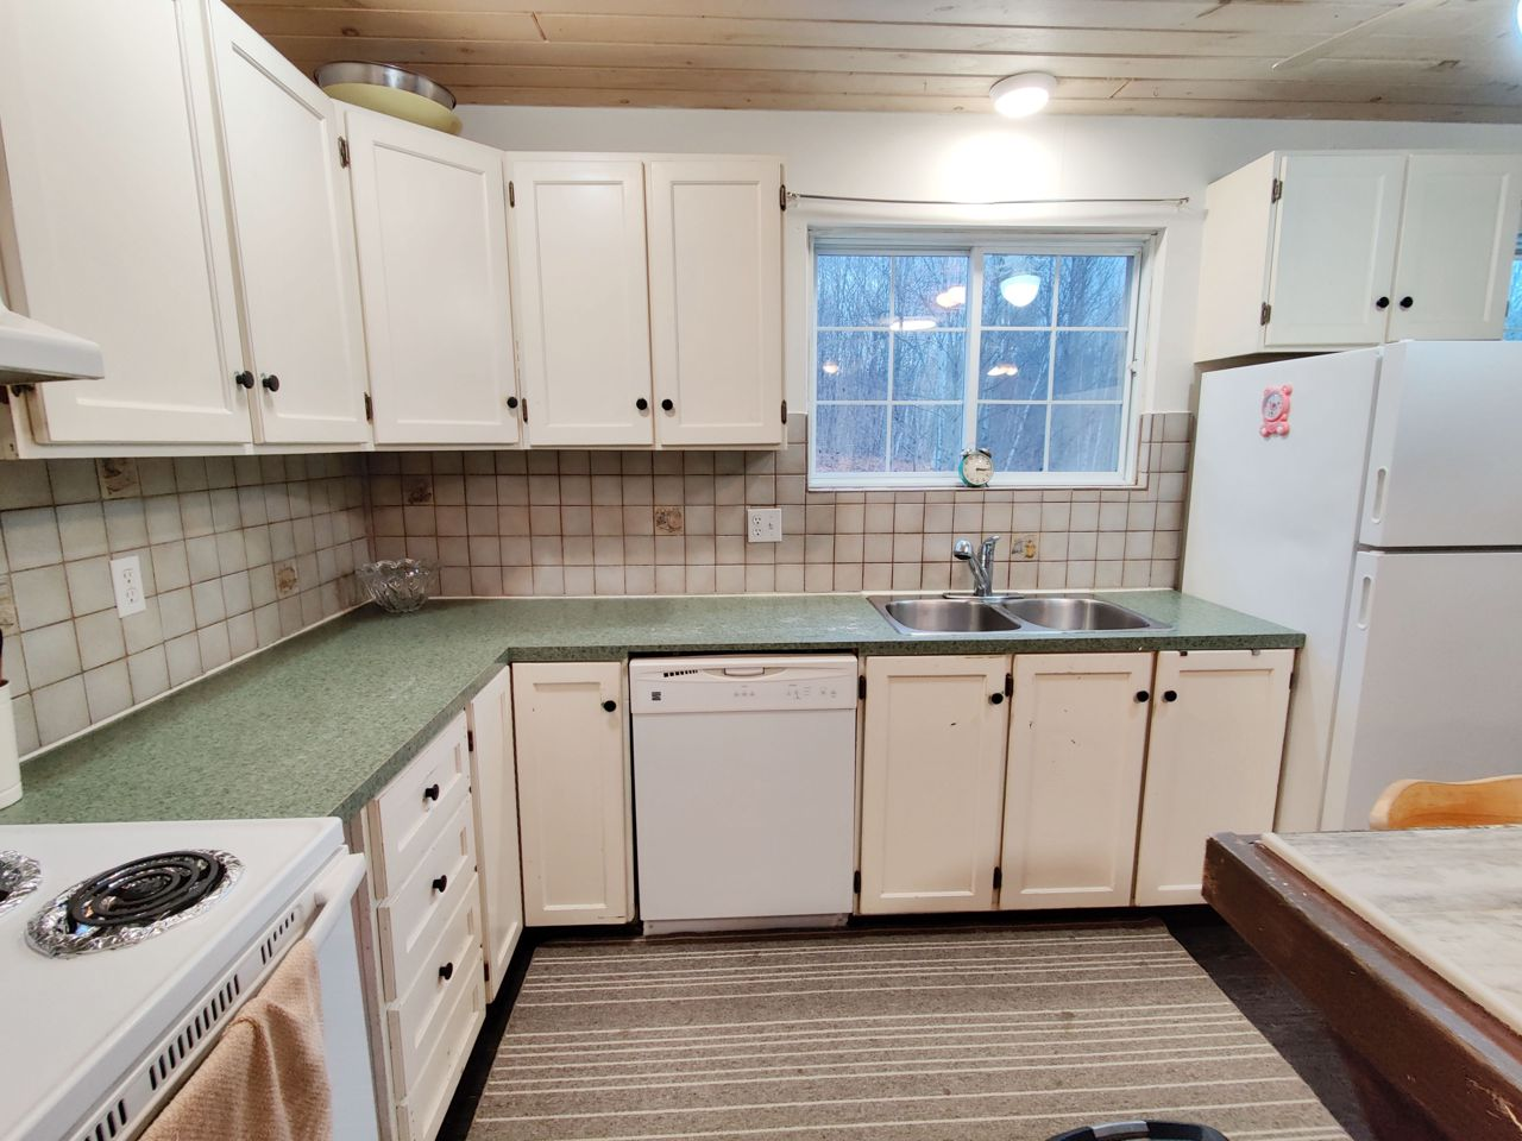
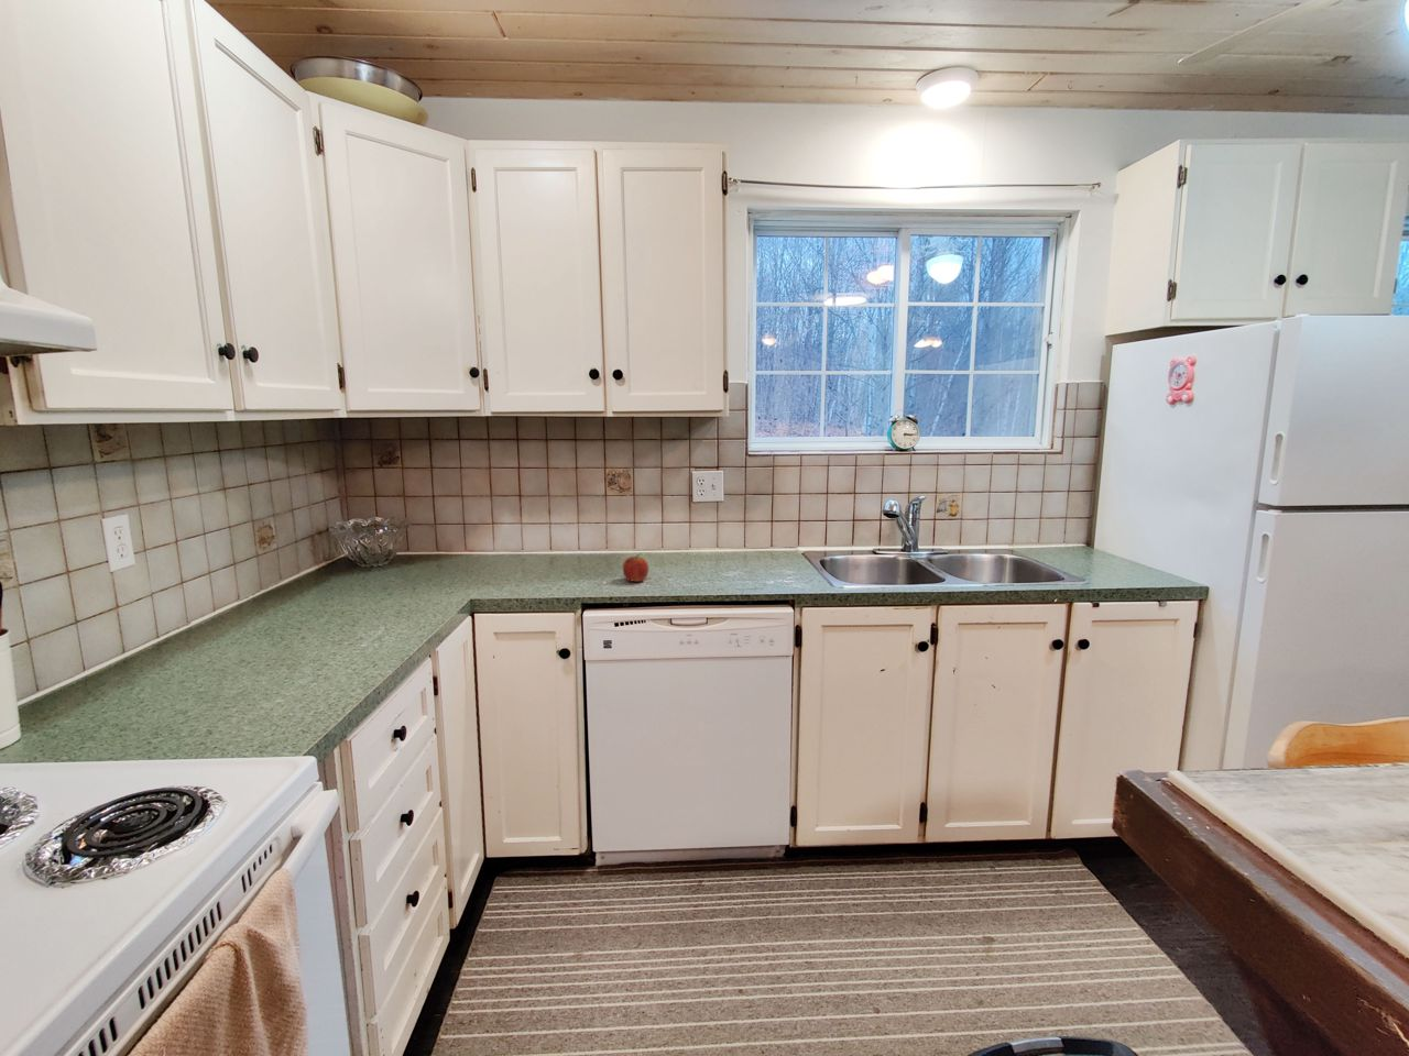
+ fruit (635, 568)
